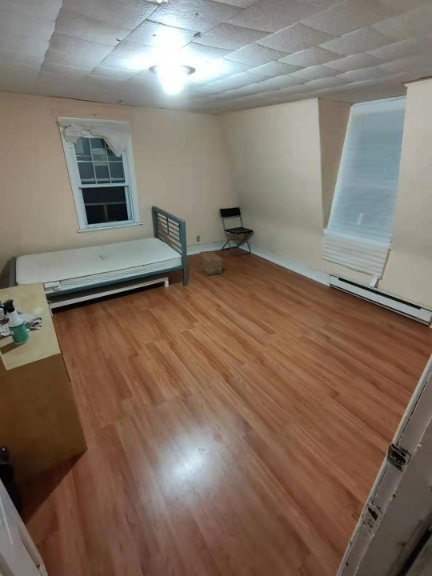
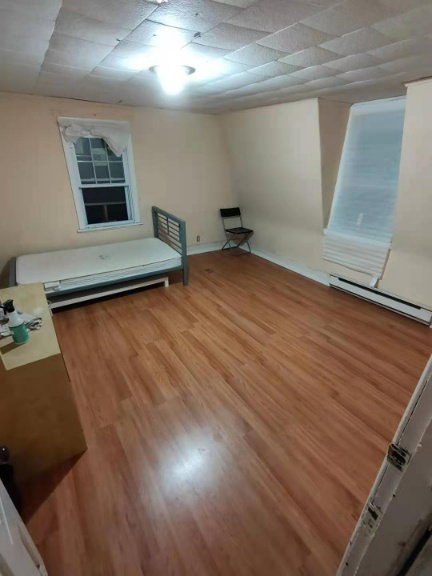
- cardboard box (210, 262)
